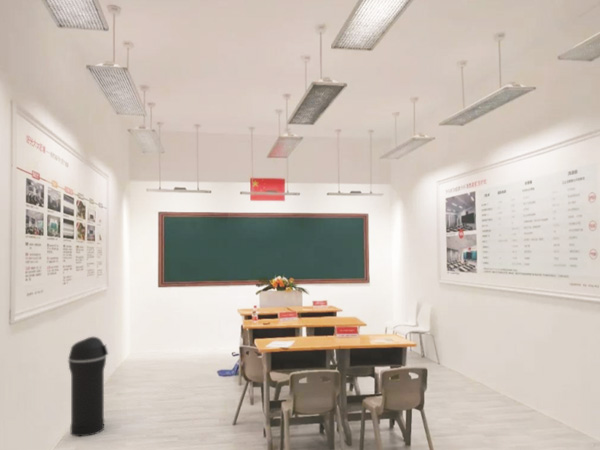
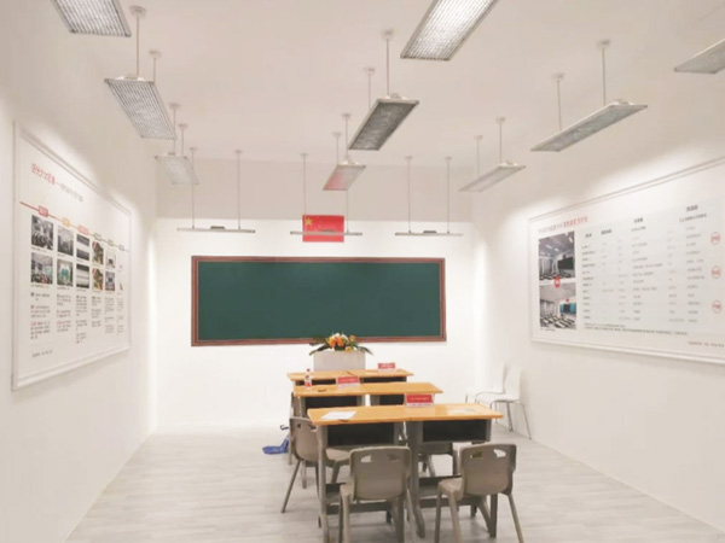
- trash can (89, 383)
